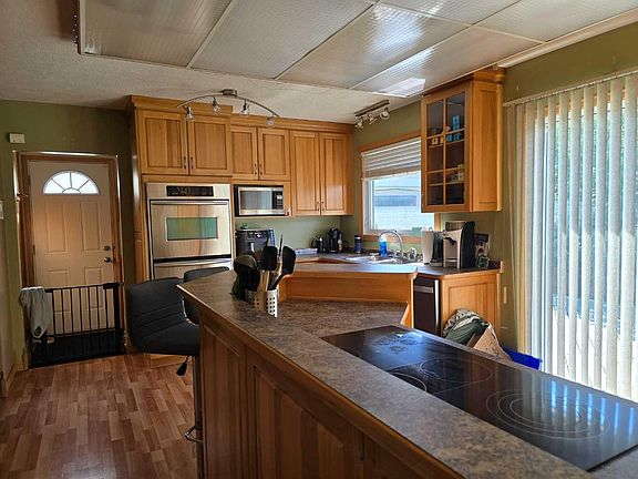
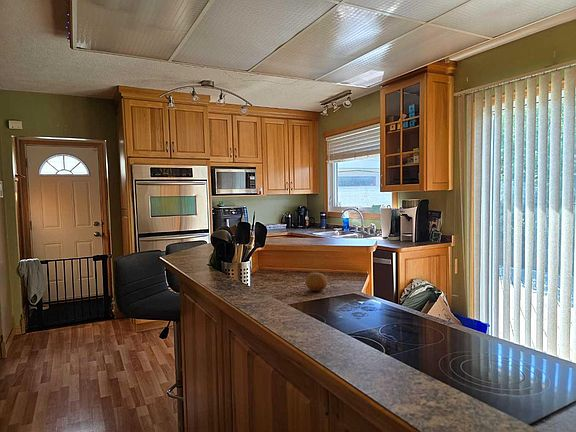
+ fruit (316, 281)
